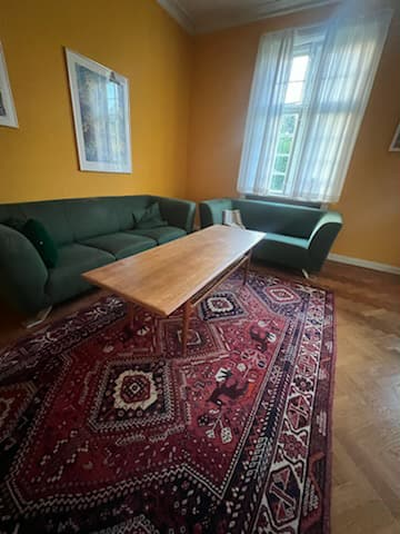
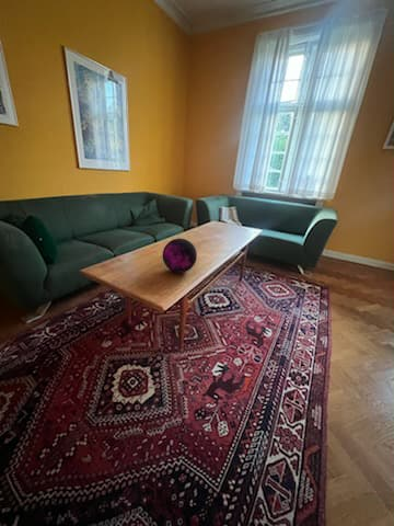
+ decorative orb (179, 255)
